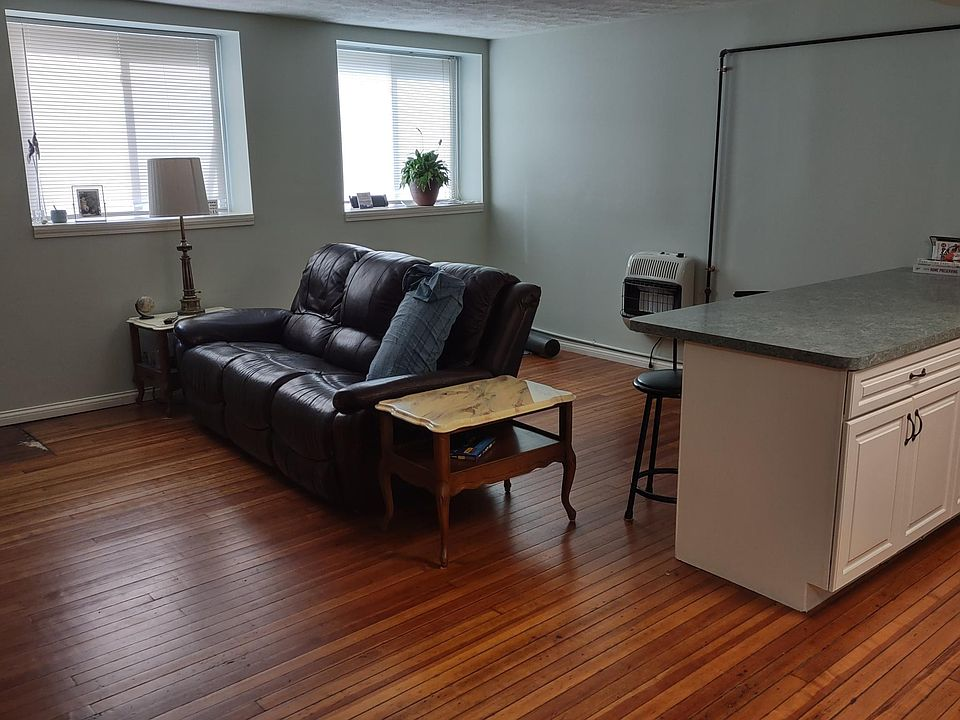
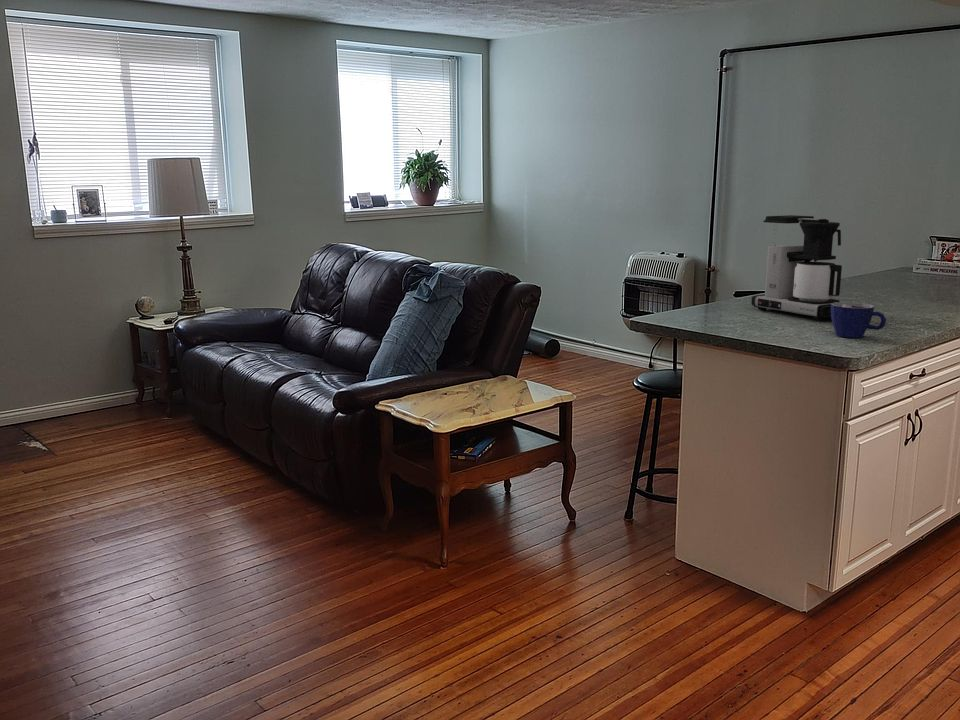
+ coffee maker (805, 265)
+ cup (857, 320)
